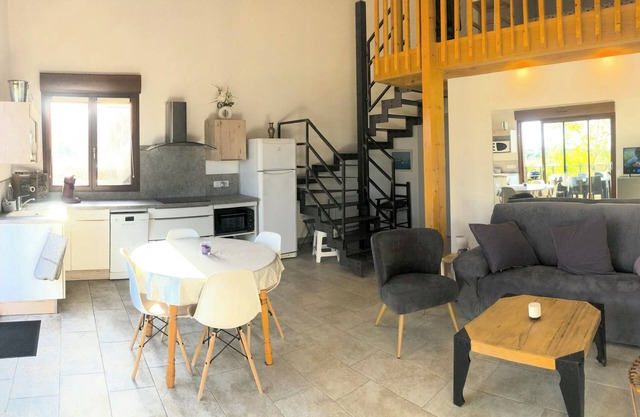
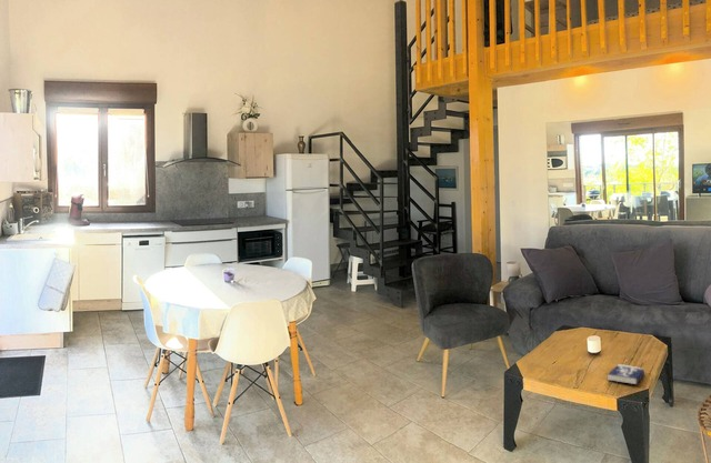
+ book (627, 373)
